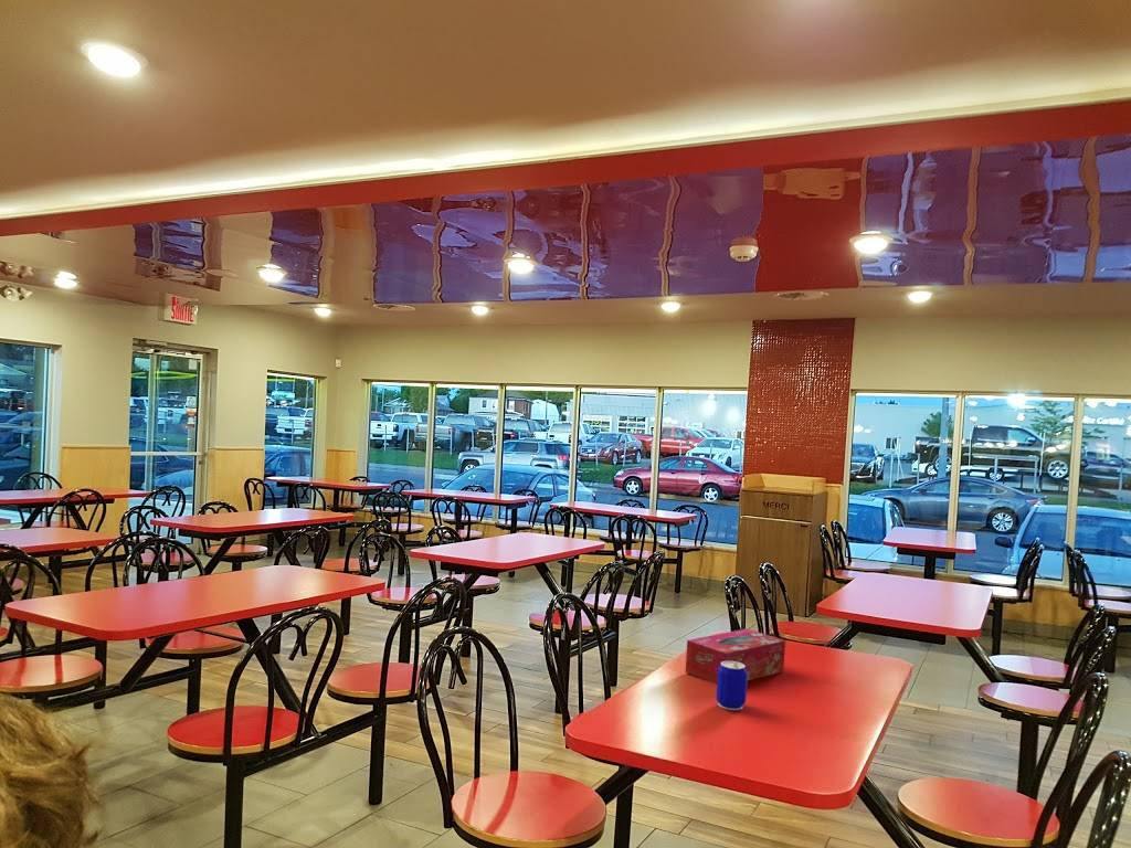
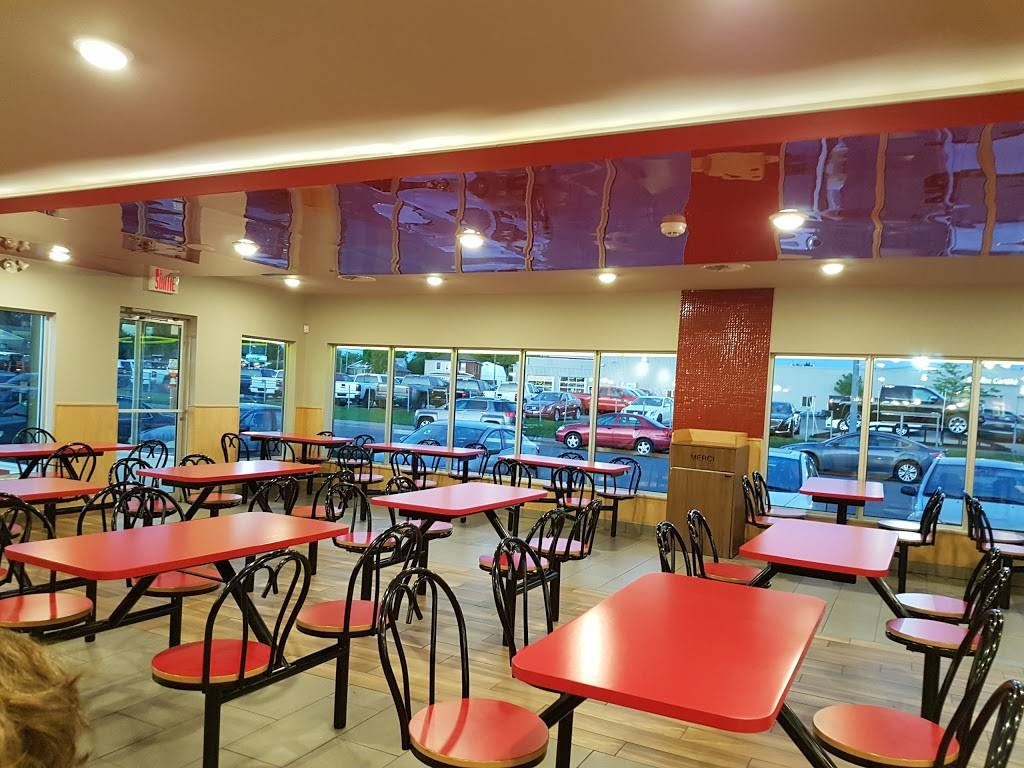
- tissue box (736, 656)
- beer can (731, 683)
